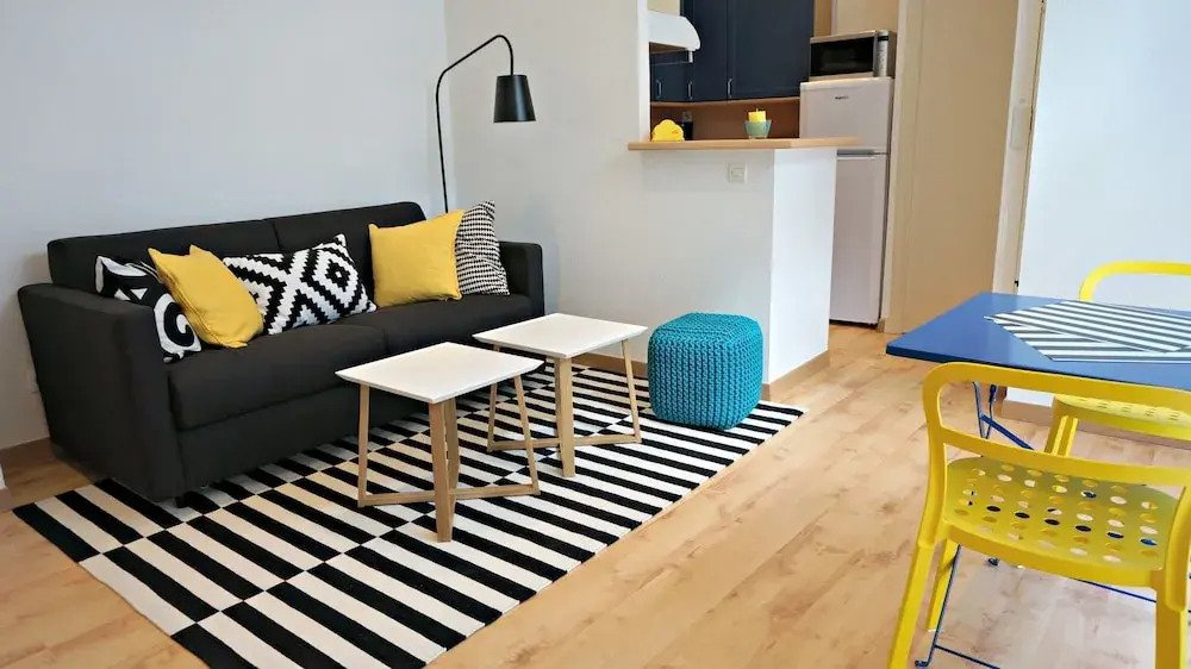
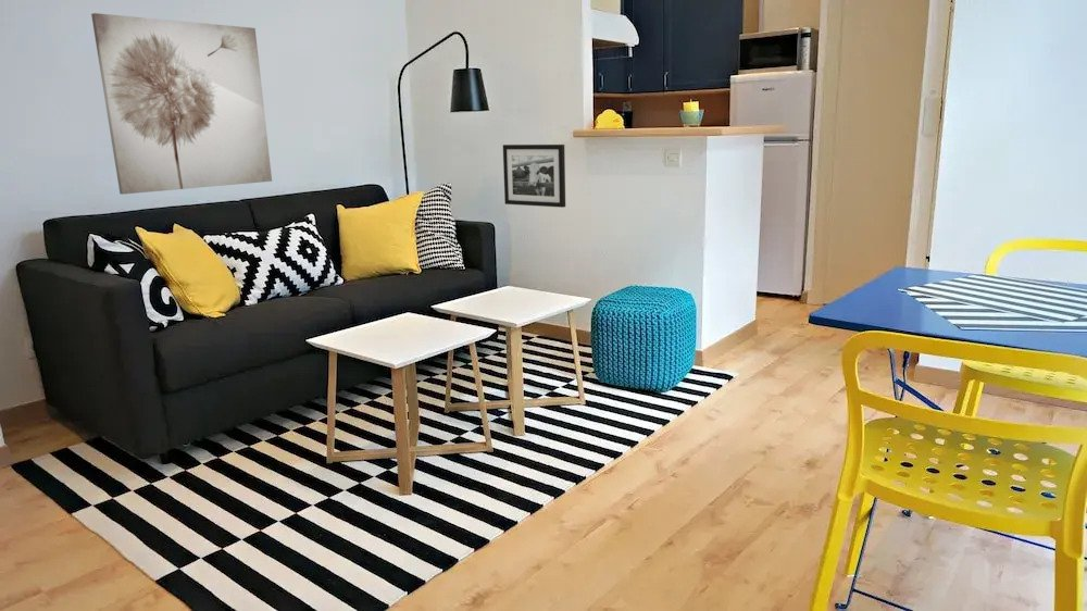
+ wall art (191, 105)
+ picture frame (533, 175)
